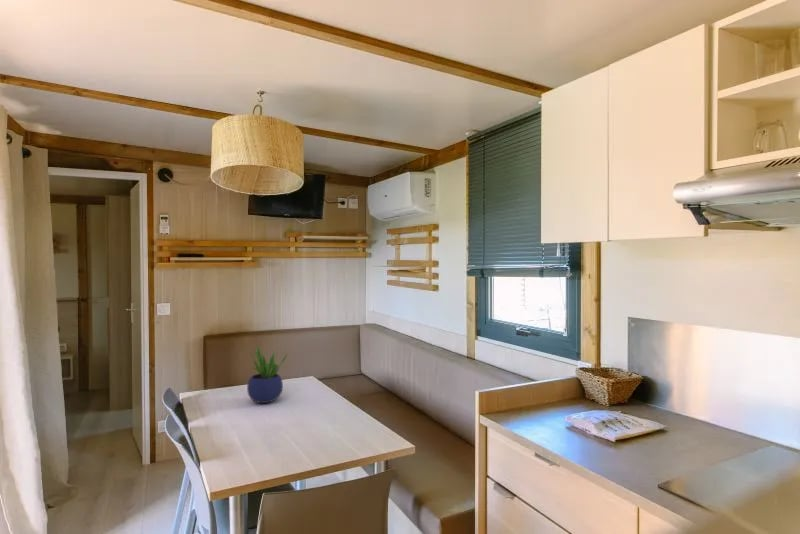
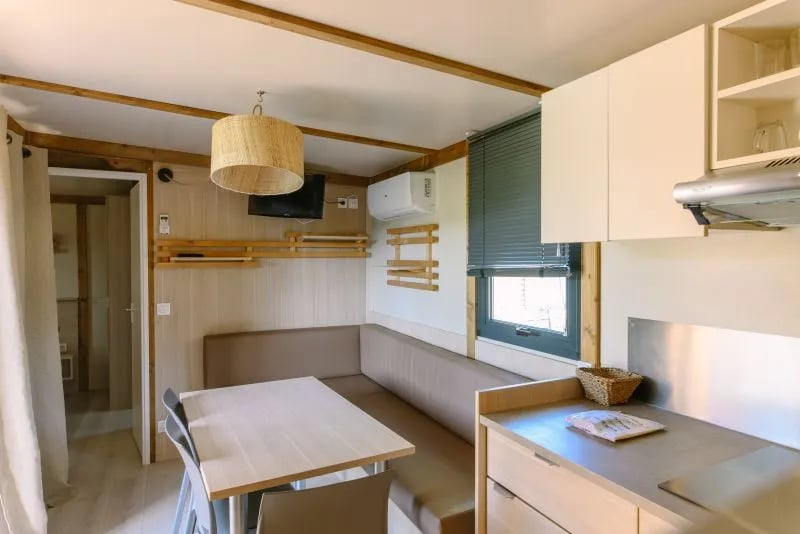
- potted plant (268, 372)
